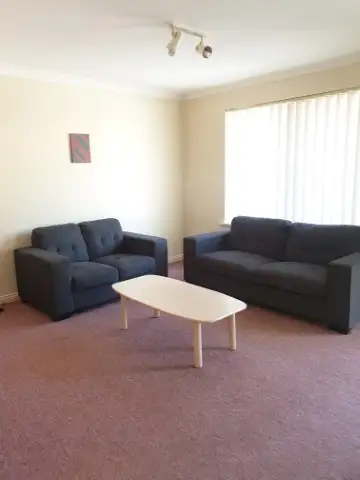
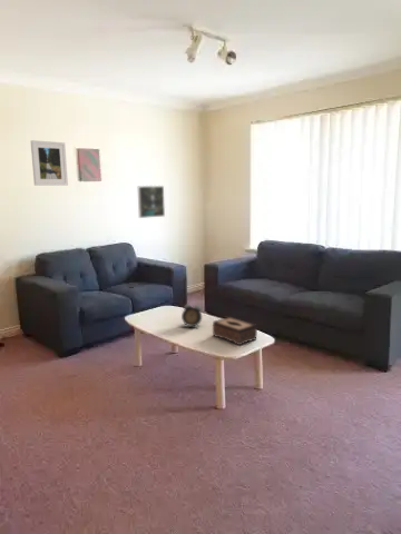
+ tissue box (234, 329)
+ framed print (49, 164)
+ alarm clock (192, 314)
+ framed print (151, 201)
